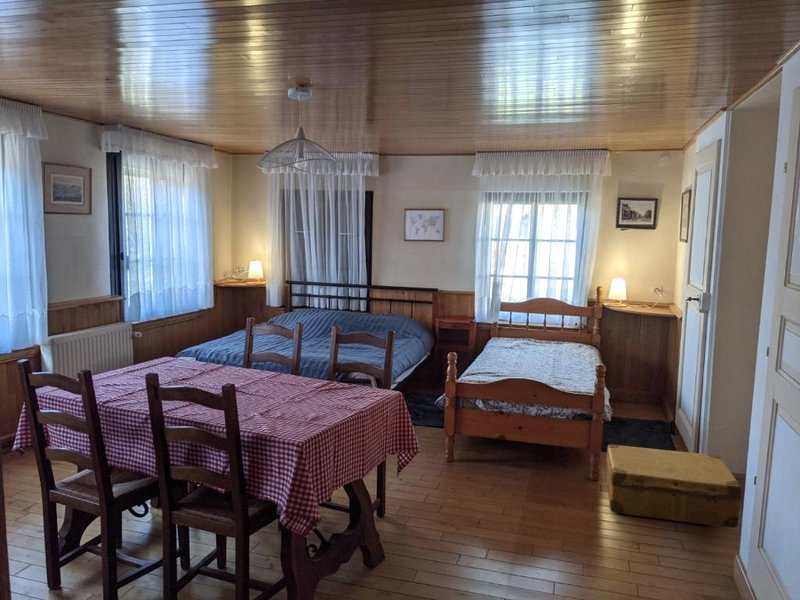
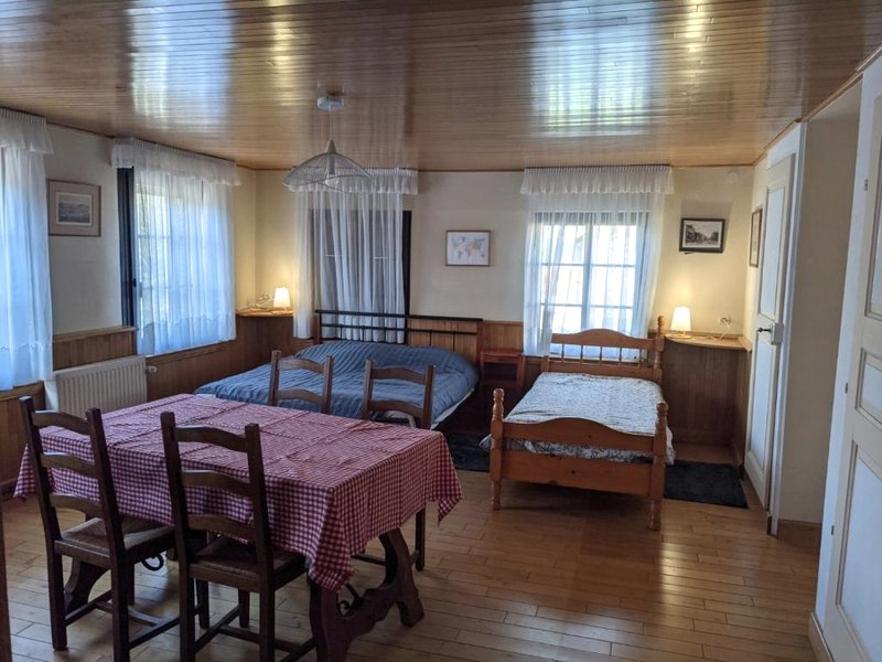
- suitcase (666, 481)
